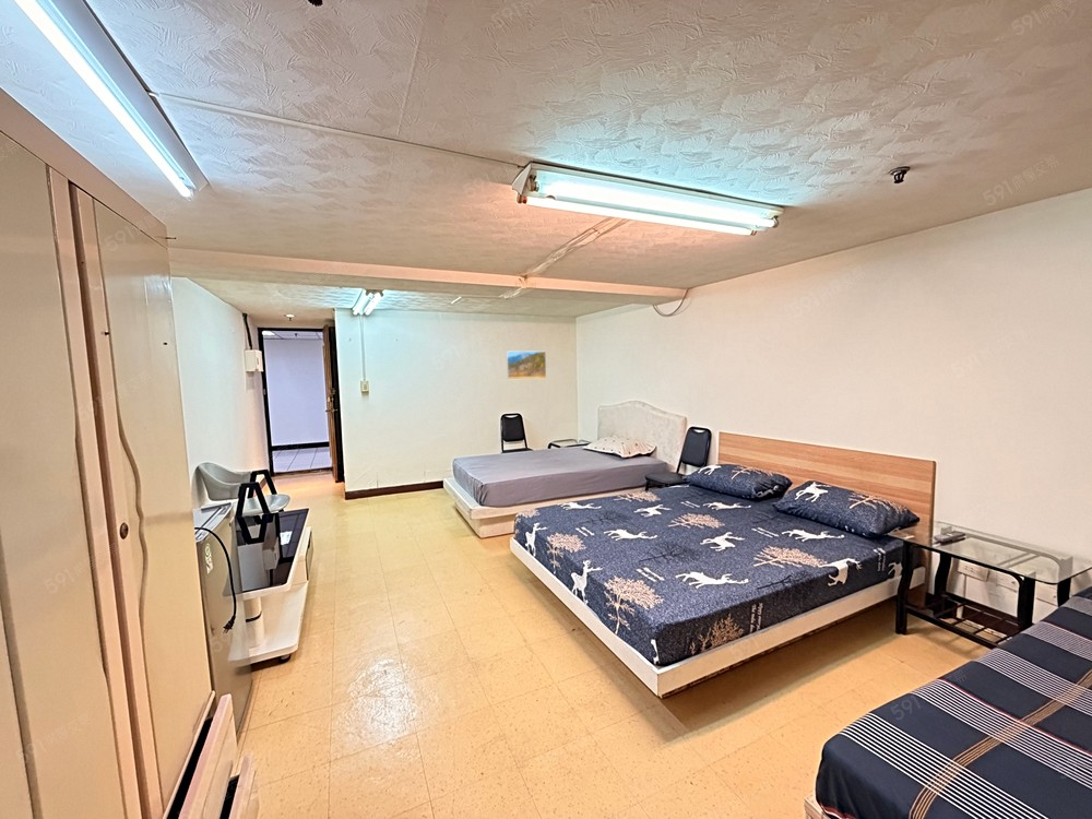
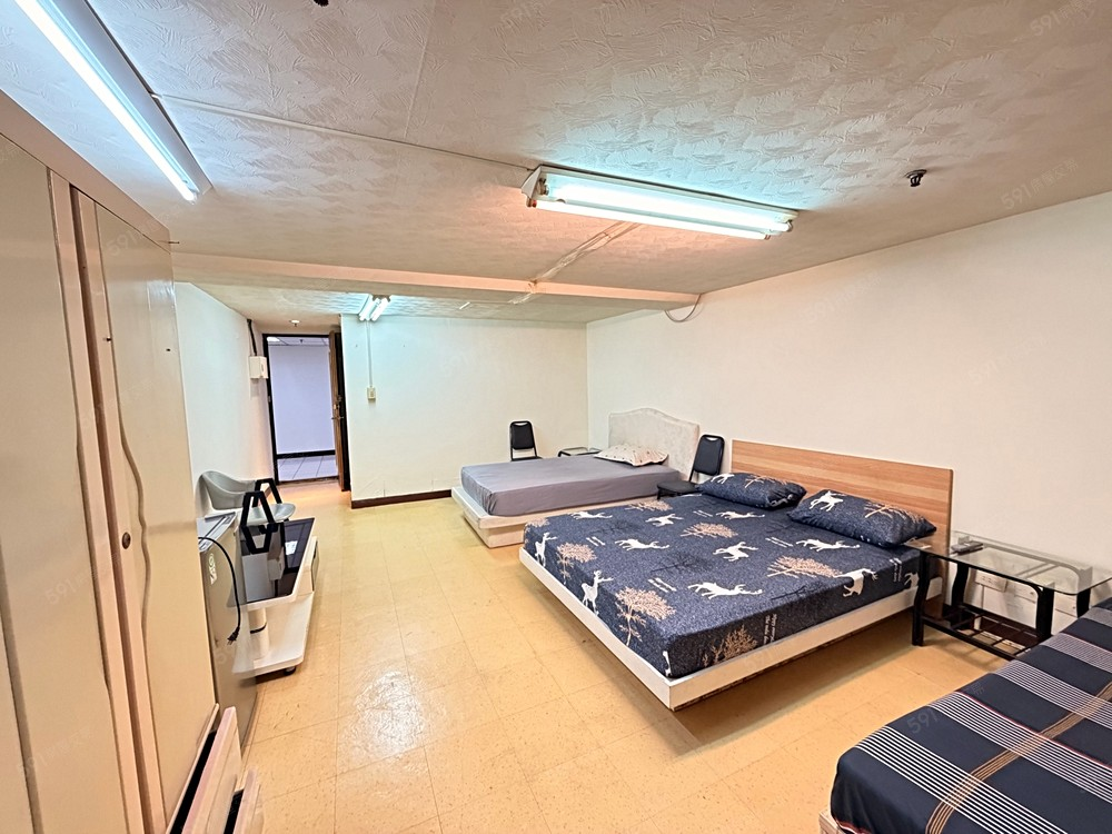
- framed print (526, 365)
